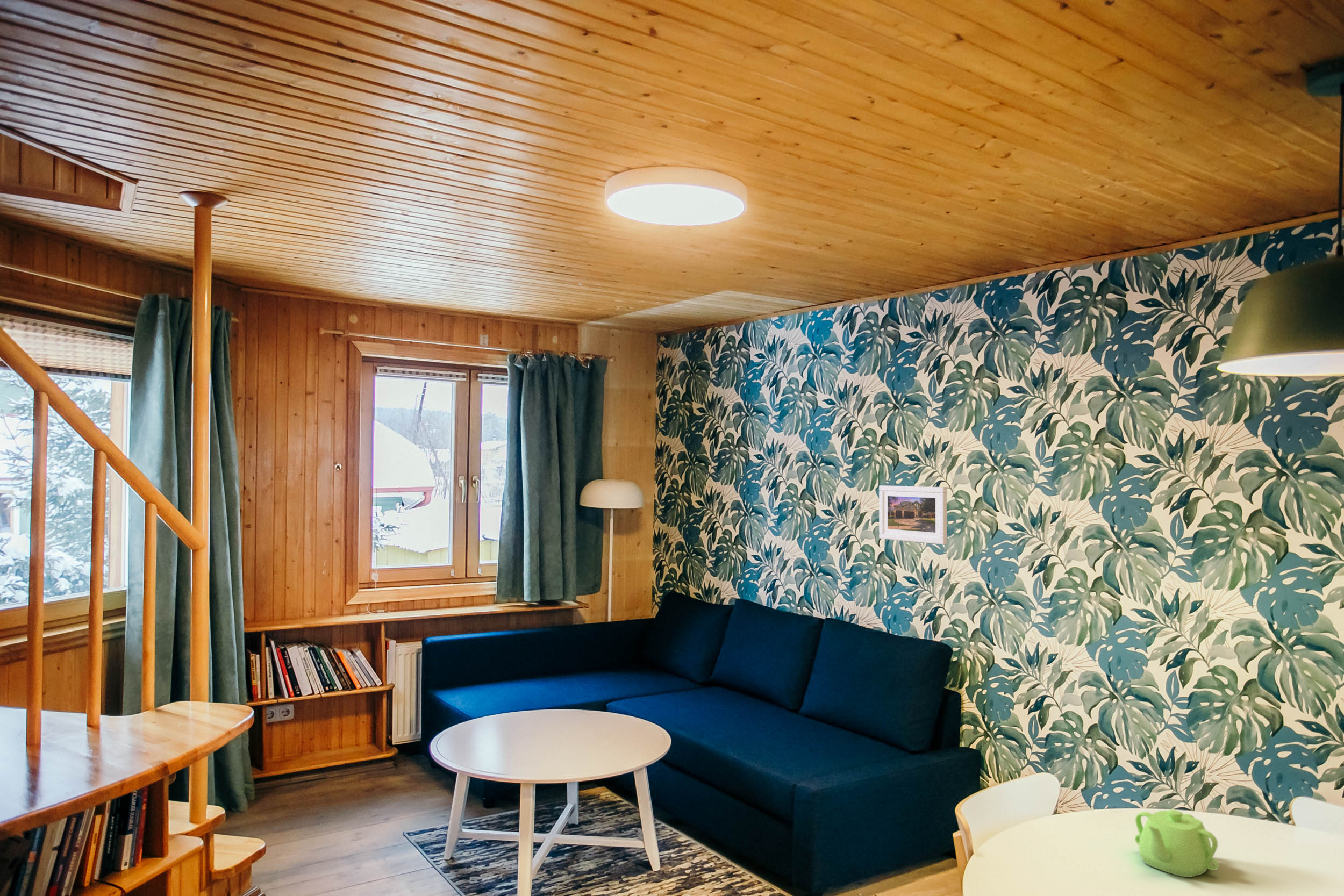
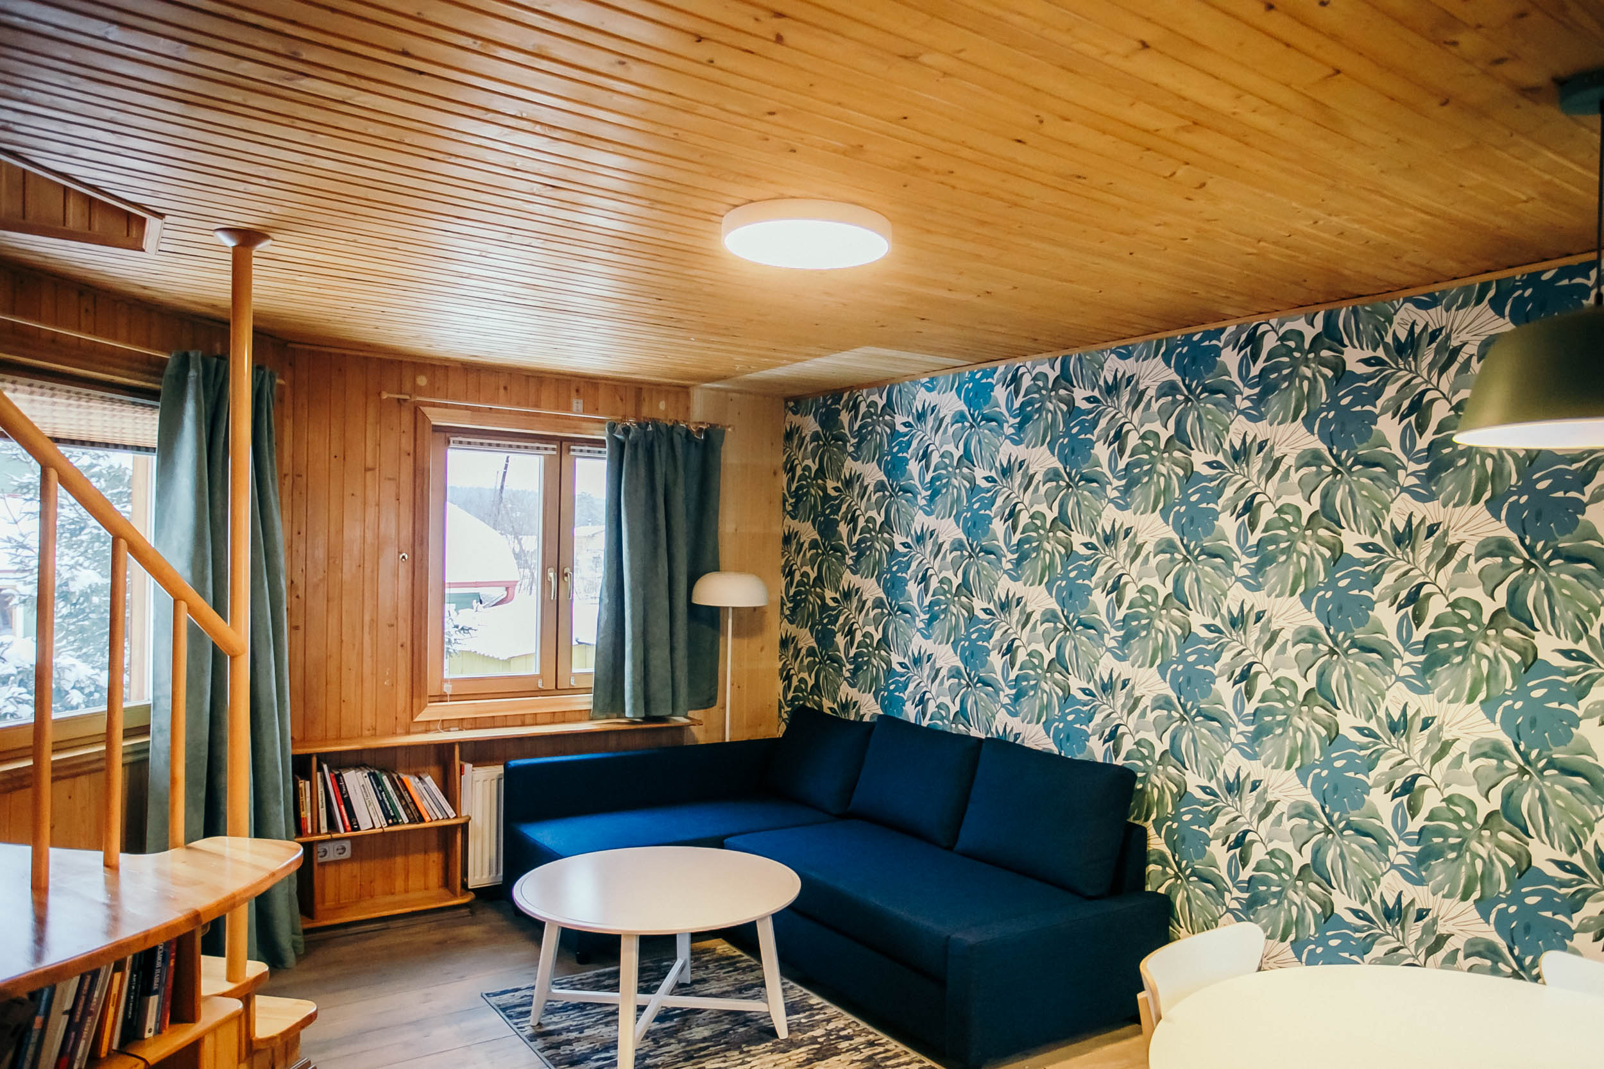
- teapot (1173, 838)
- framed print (911, 513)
